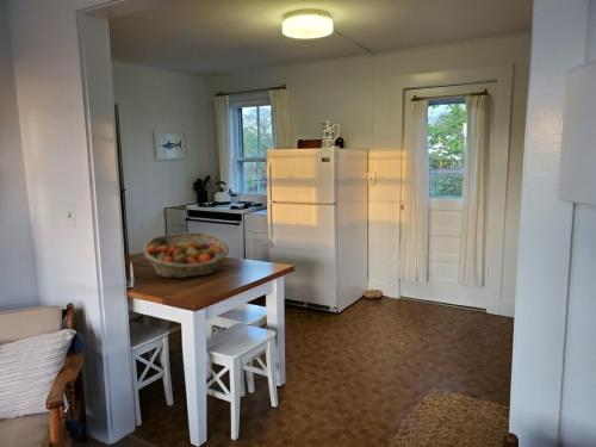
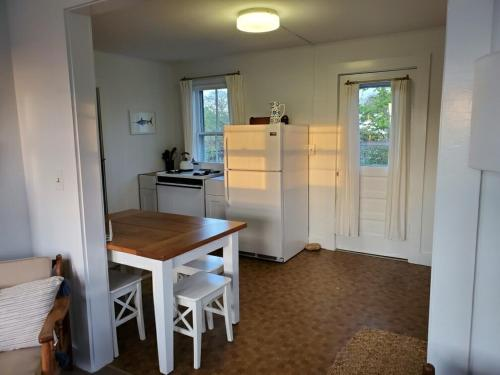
- fruit basket (186, 254)
